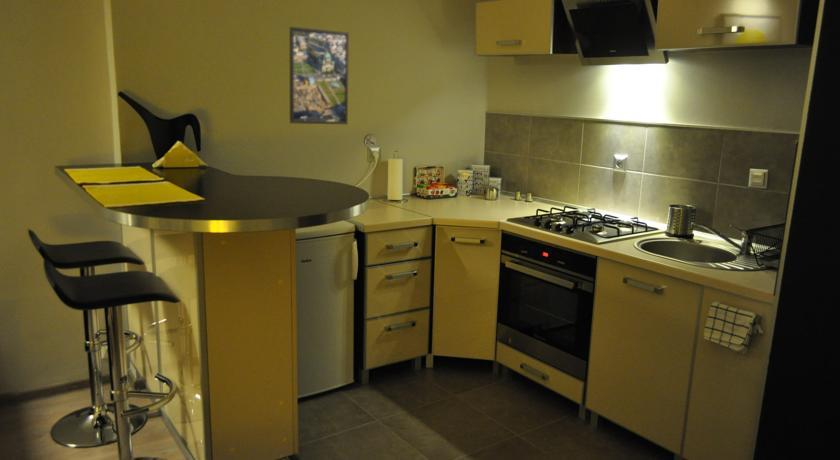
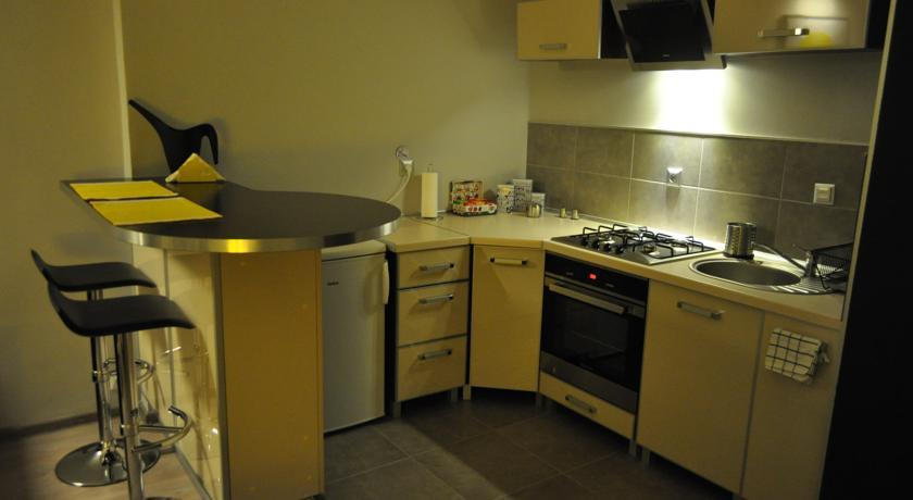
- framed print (319, 77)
